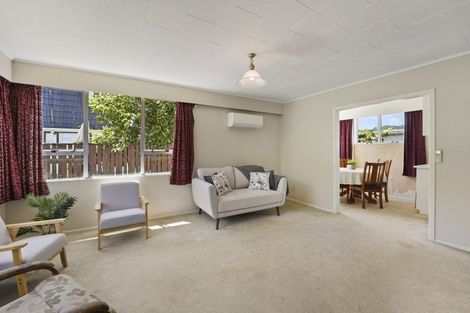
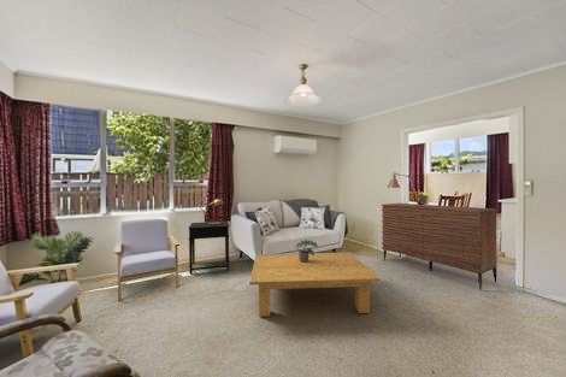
+ side table (210, 237)
+ lamp (401, 187)
+ coffee table (308, 279)
+ sideboard (431, 237)
+ lamp (205, 213)
+ potted plant (306, 251)
